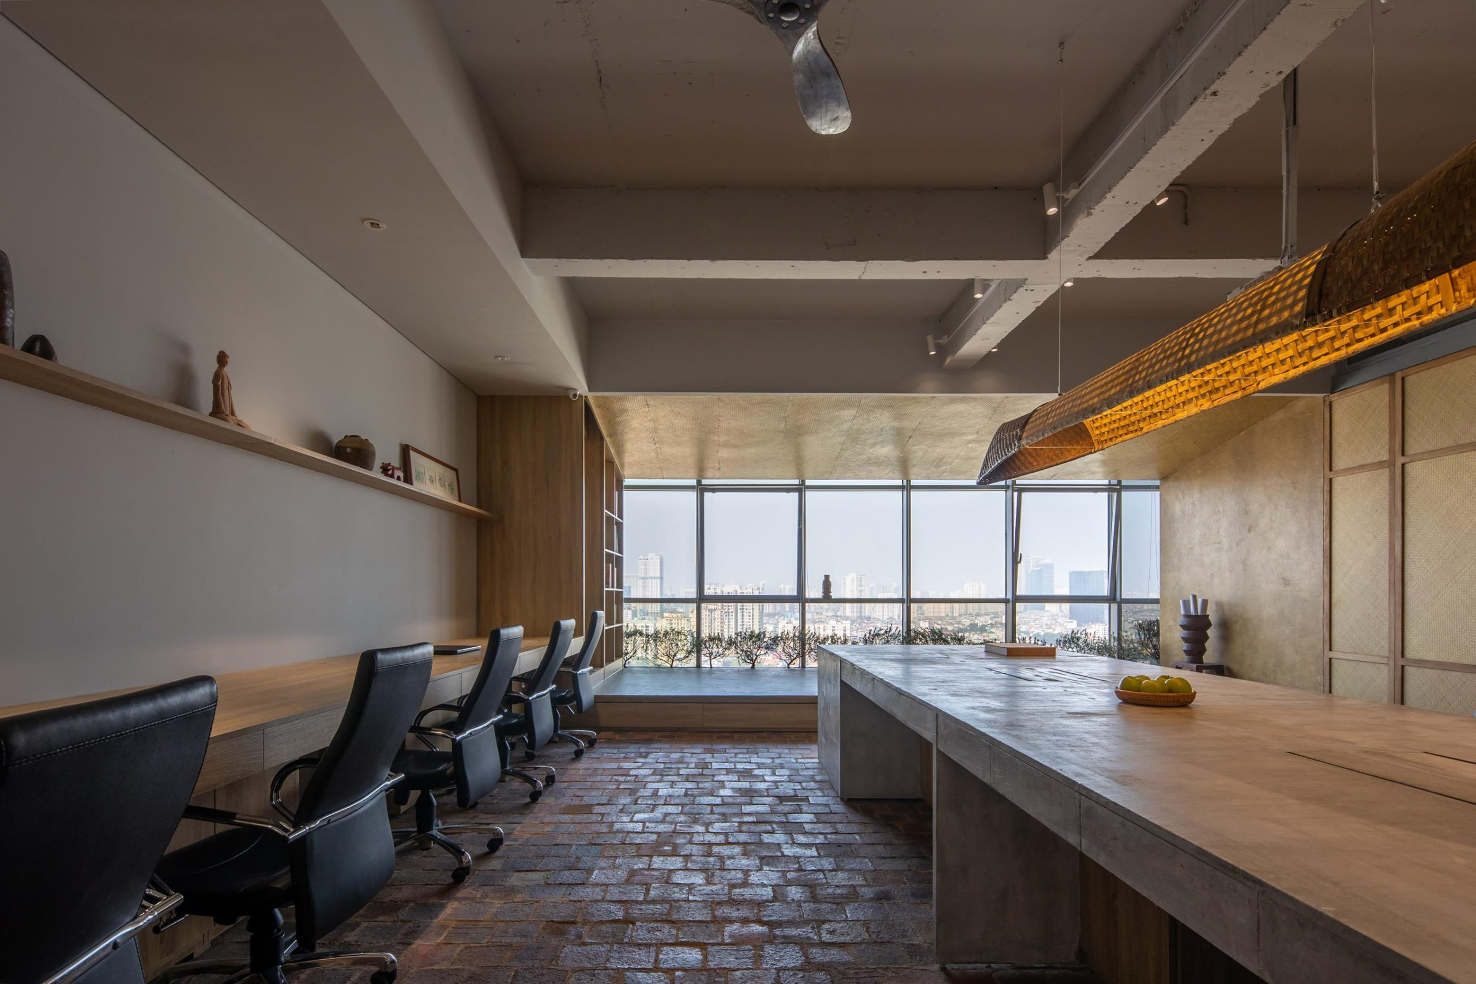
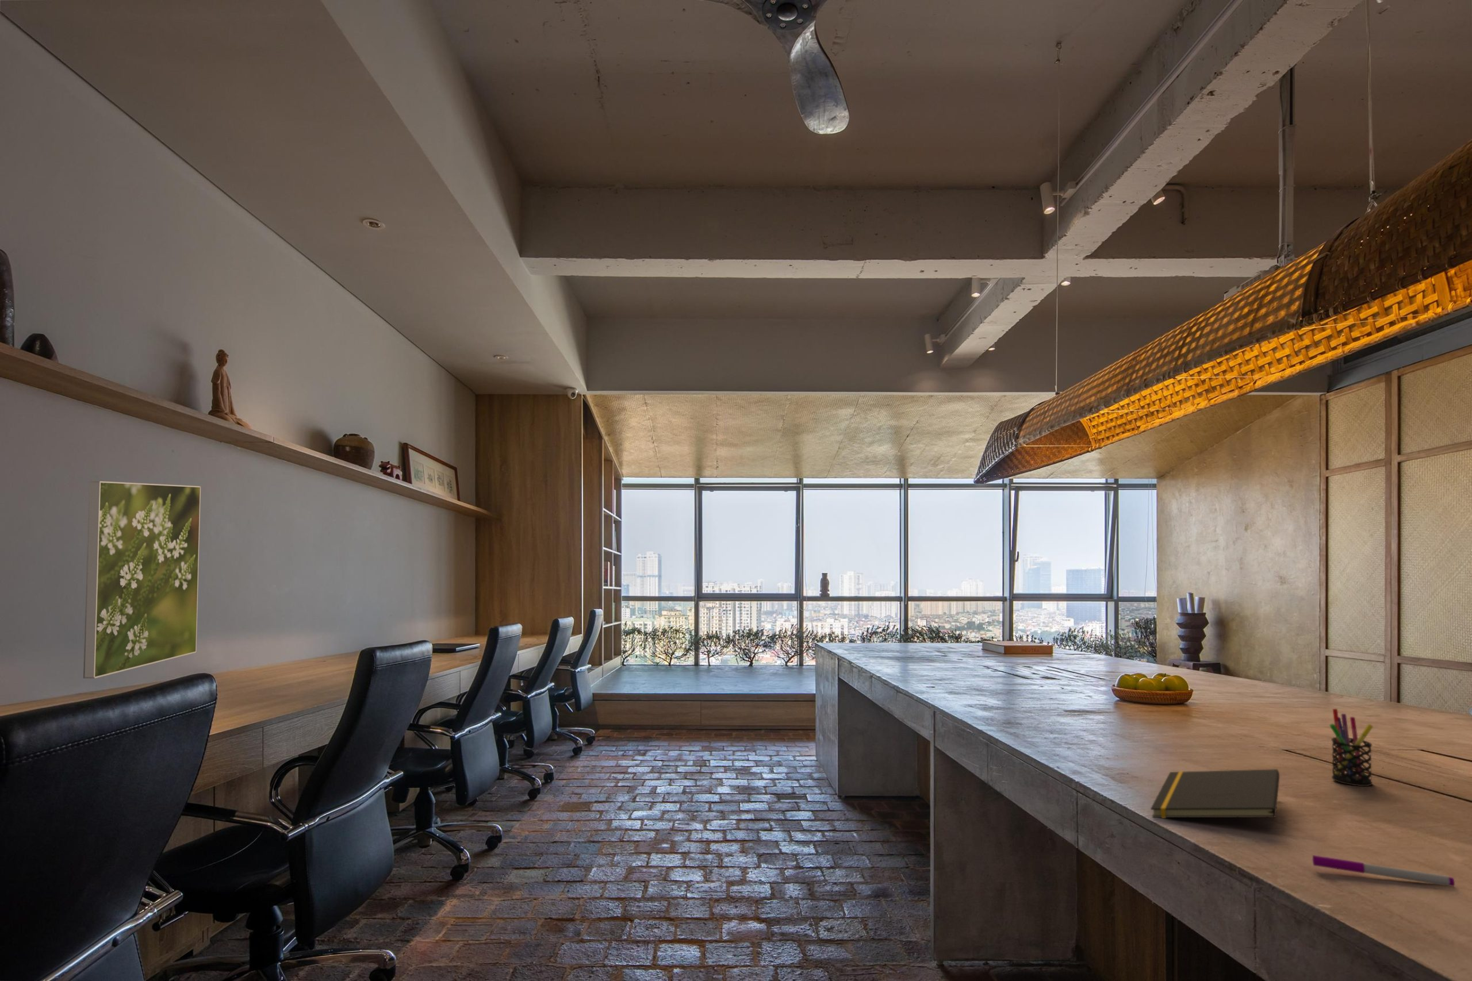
+ notepad (1217, 793)
+ pen holder (1346, 746)
+ pen (1381, 870)
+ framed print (147, 574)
